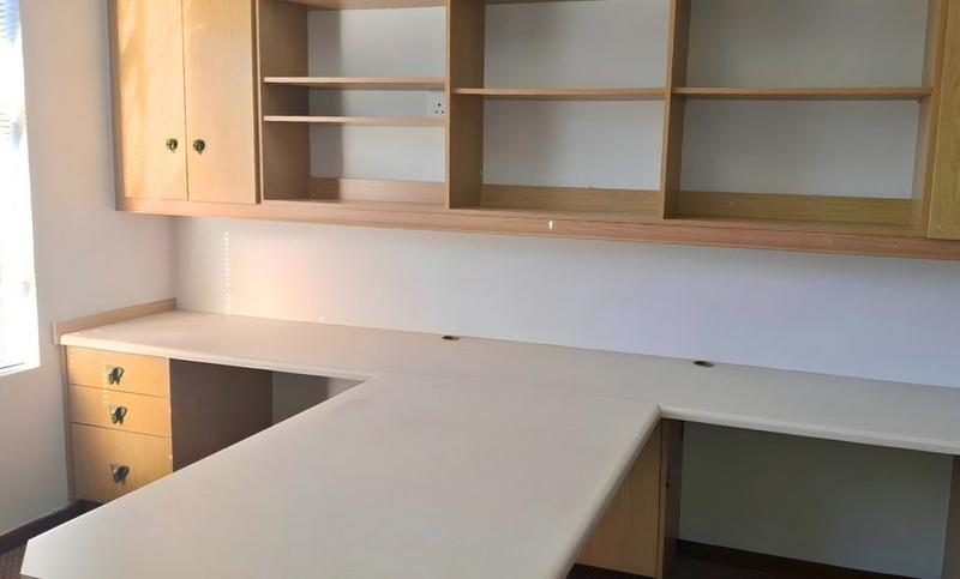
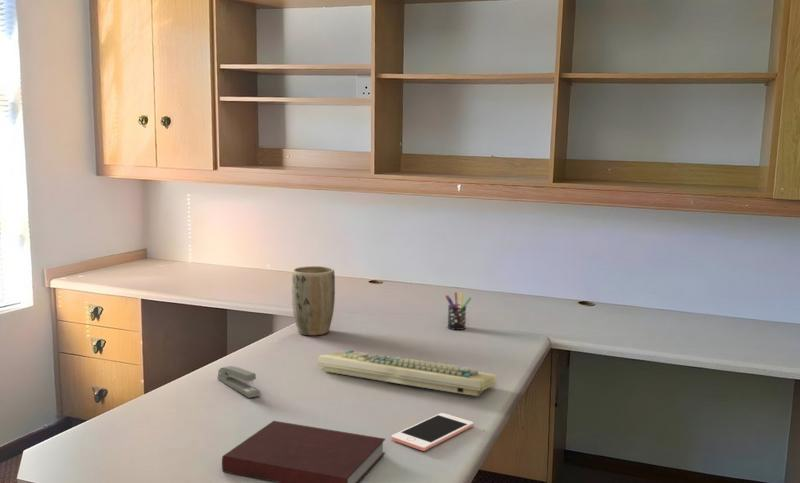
+ notebook (306, 454)
+ pen holder (459, 309)
+ cell phone (433, 430)
+ stapler (238, 377)
+ keyboard (405, 369)
+ plant pot (313, 300)
